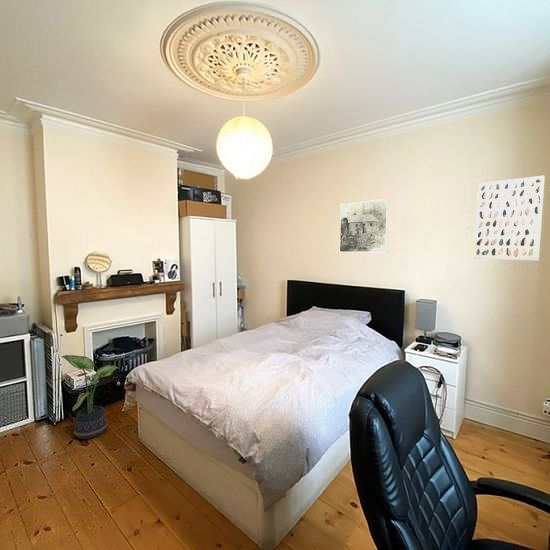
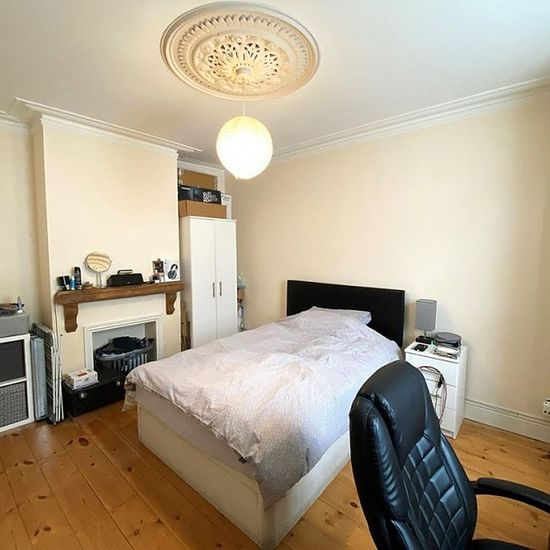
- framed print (362, 227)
- potted plant (93, 392)
- wall art (507, 220)
